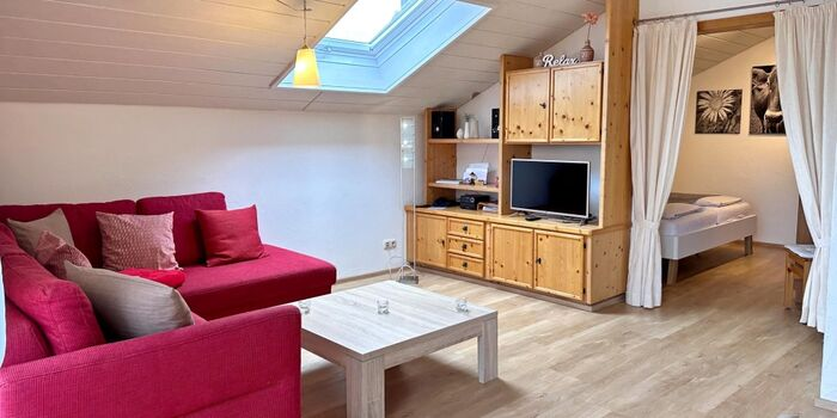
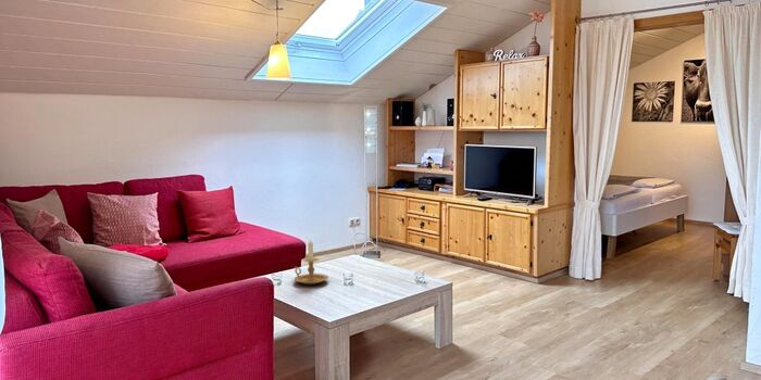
+ candle holder (310, 261)
